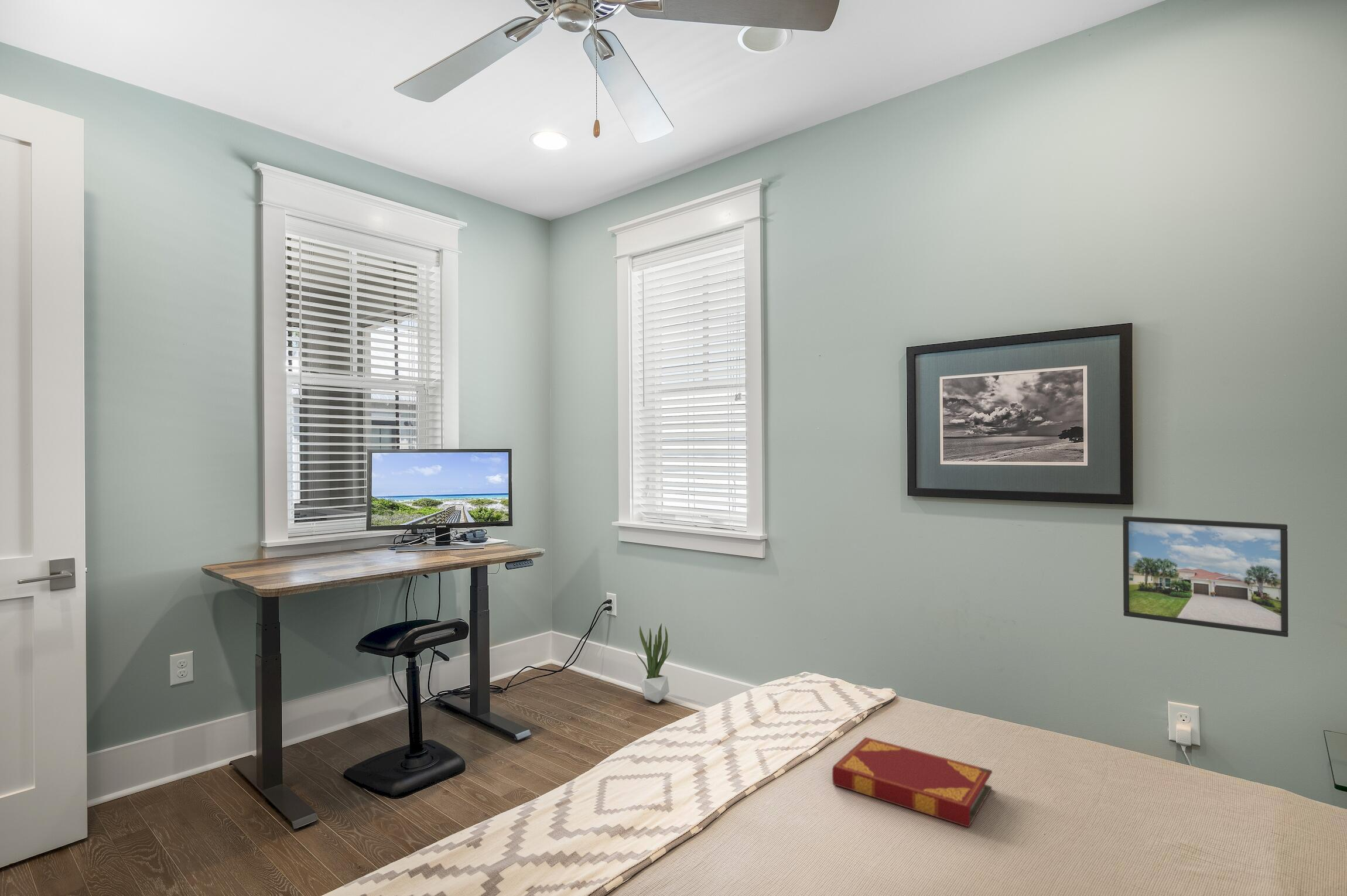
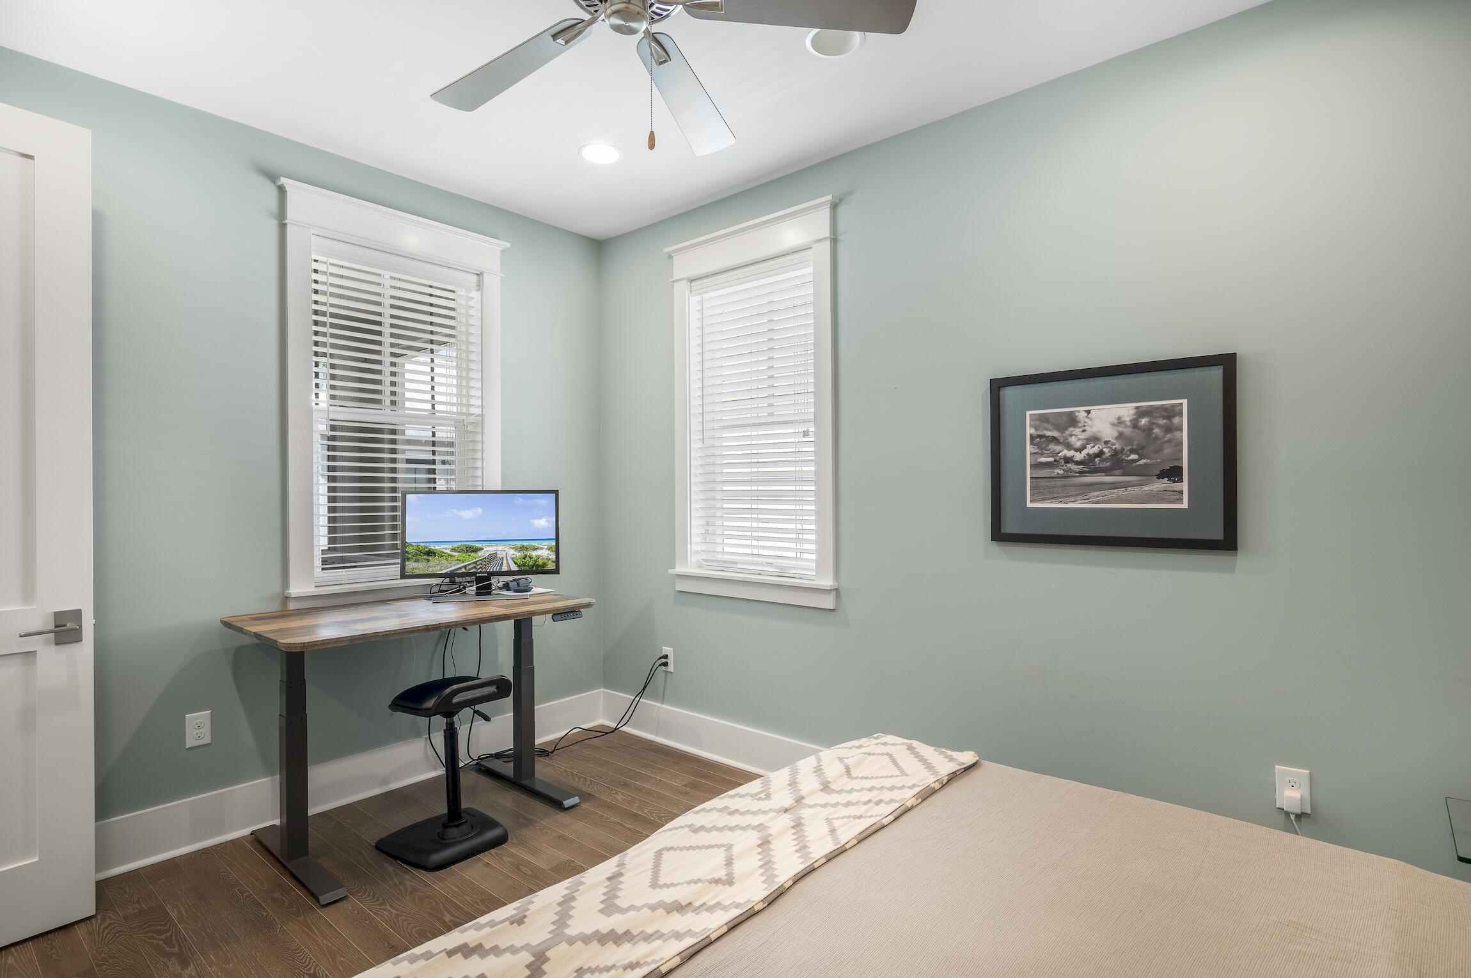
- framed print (1200, 573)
- potted plant (655, 662)
- hardback book (911, 777)
